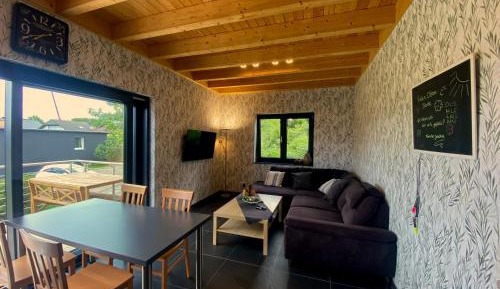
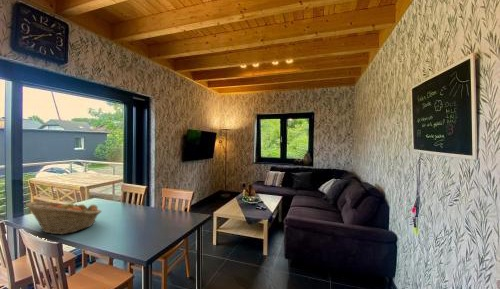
+ fruit basket (65, 213)
